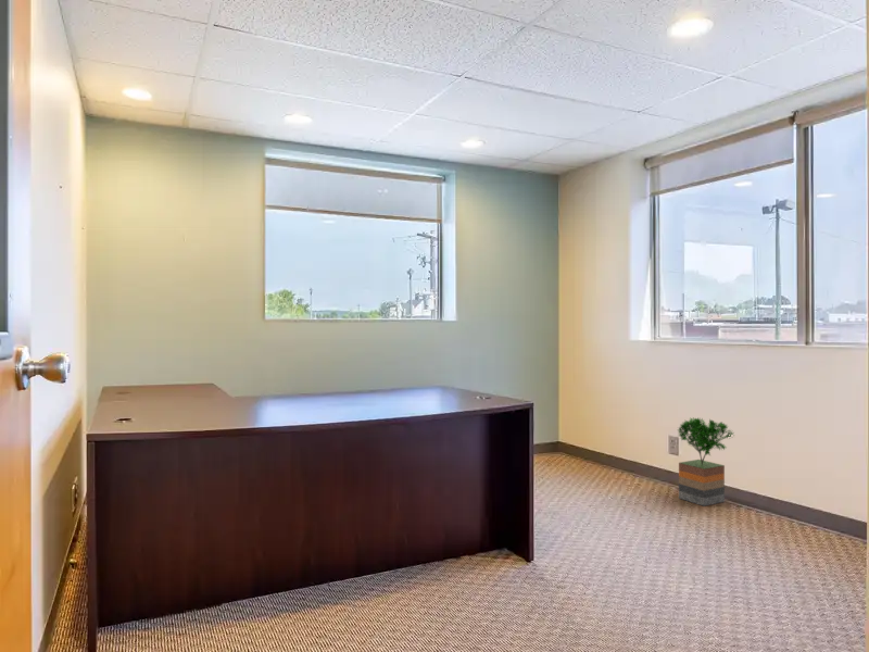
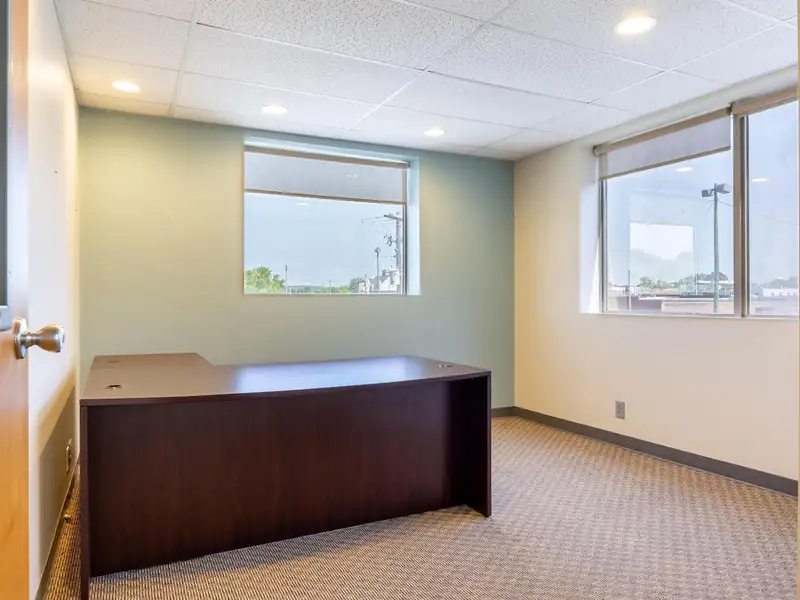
- potted tree (703, 459)
